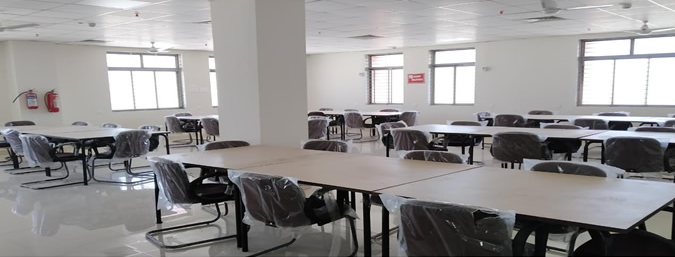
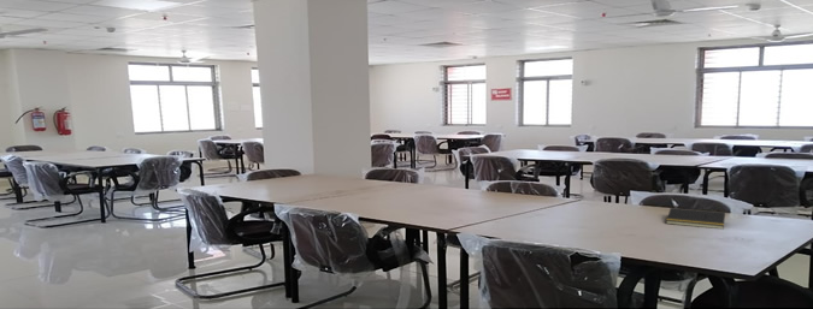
+ notepad (695, 218)
